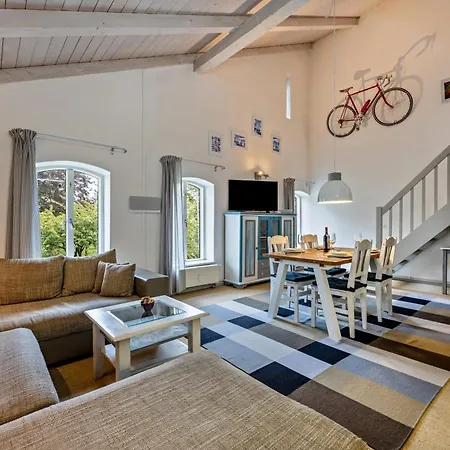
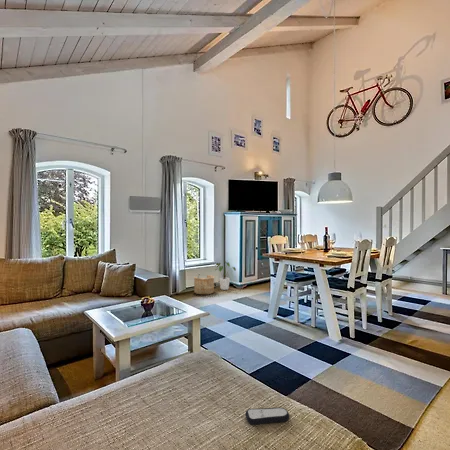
+ remote control (267, 415)
+ wooden bucket (204, 284)
+ house plant (226, 274)
